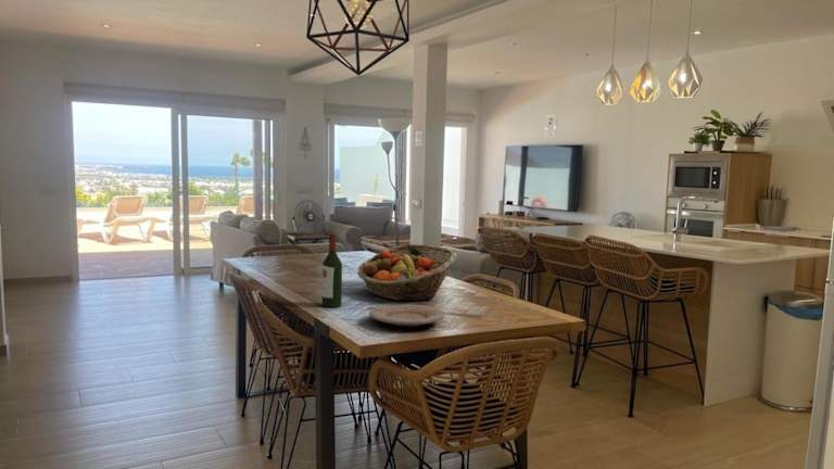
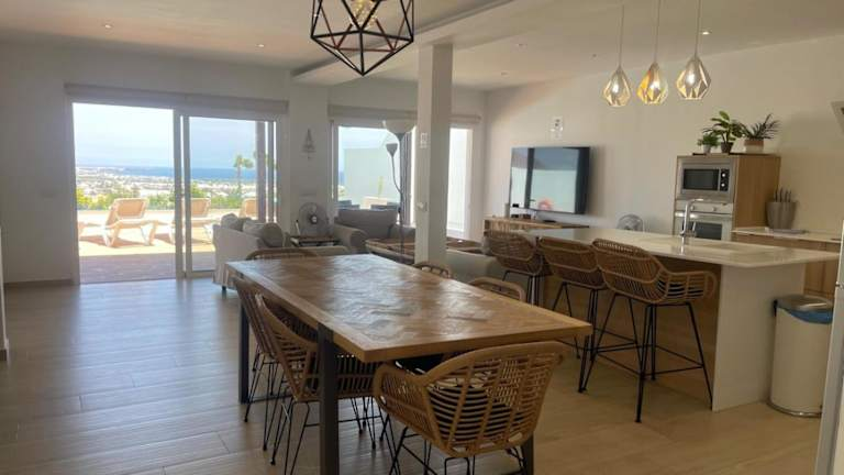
- wine bottle (331, 269)
- plate (406, 317)
- fruit basket (406, 270)
